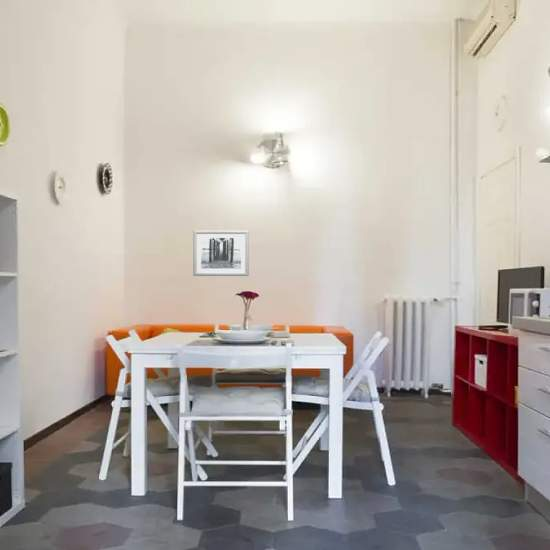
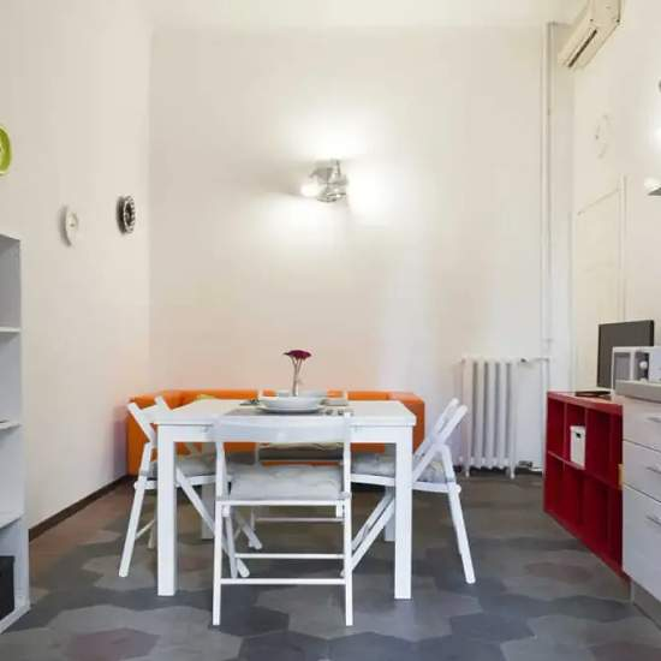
- wall art (221, 253)
